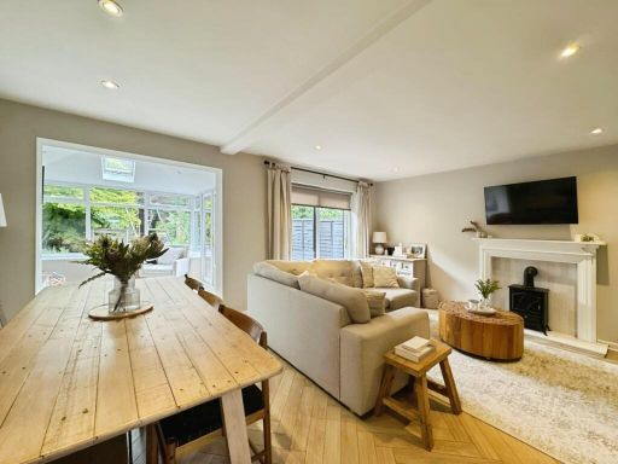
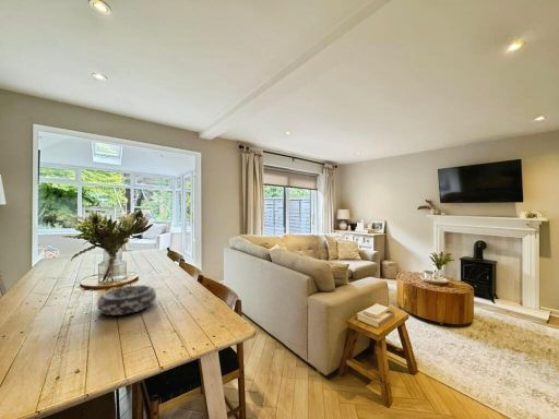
+ decorative bowl (128, 299)
